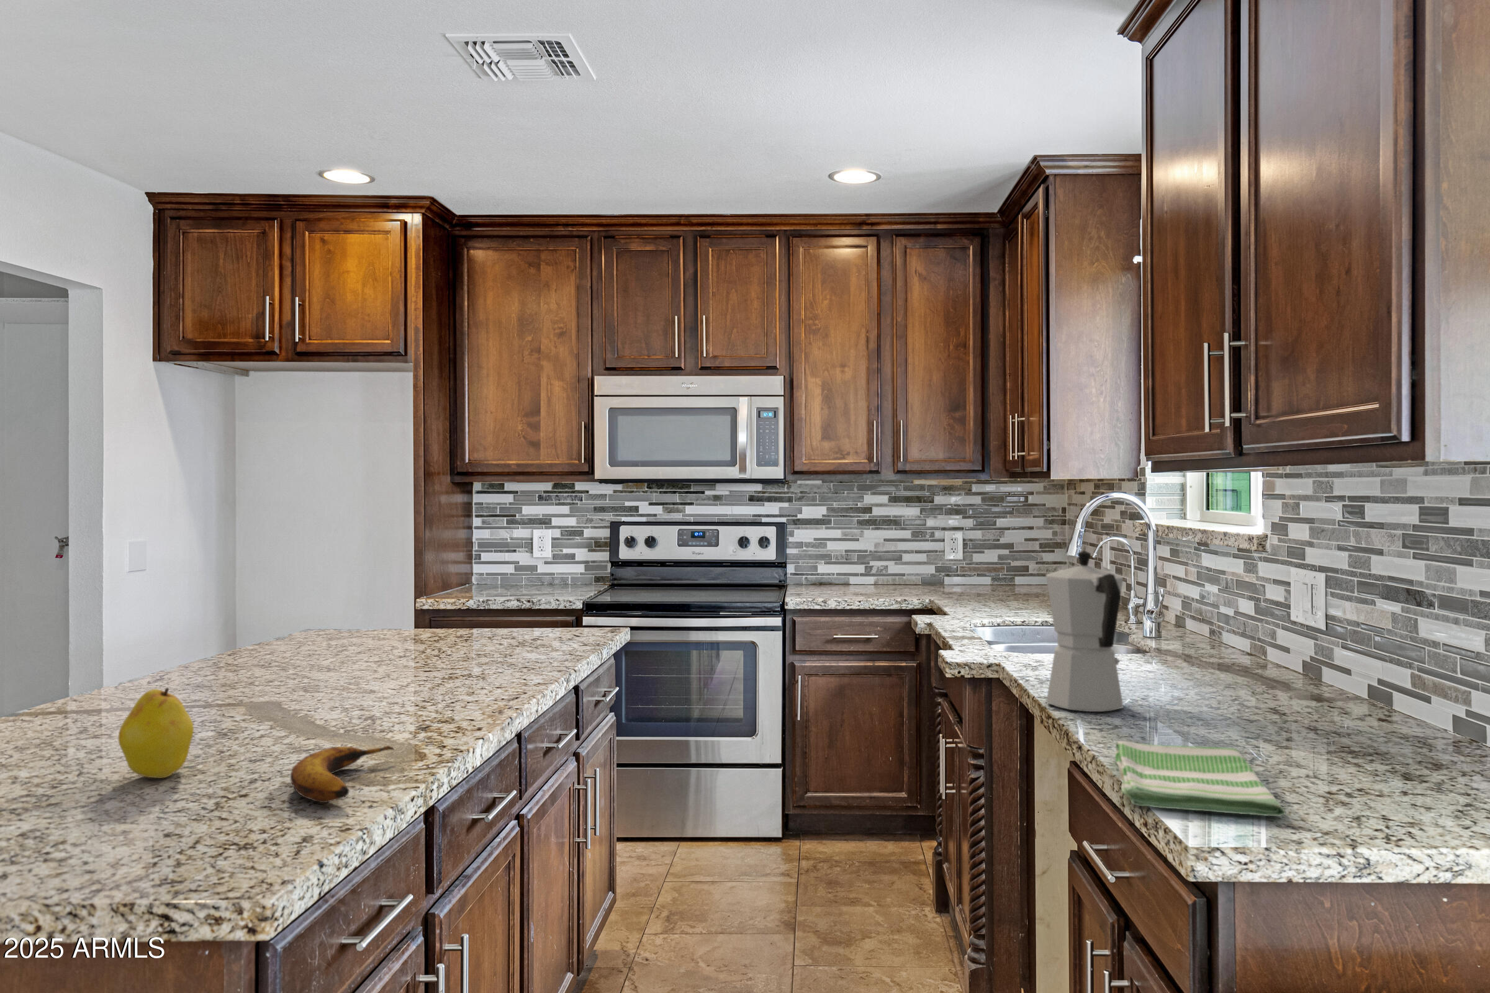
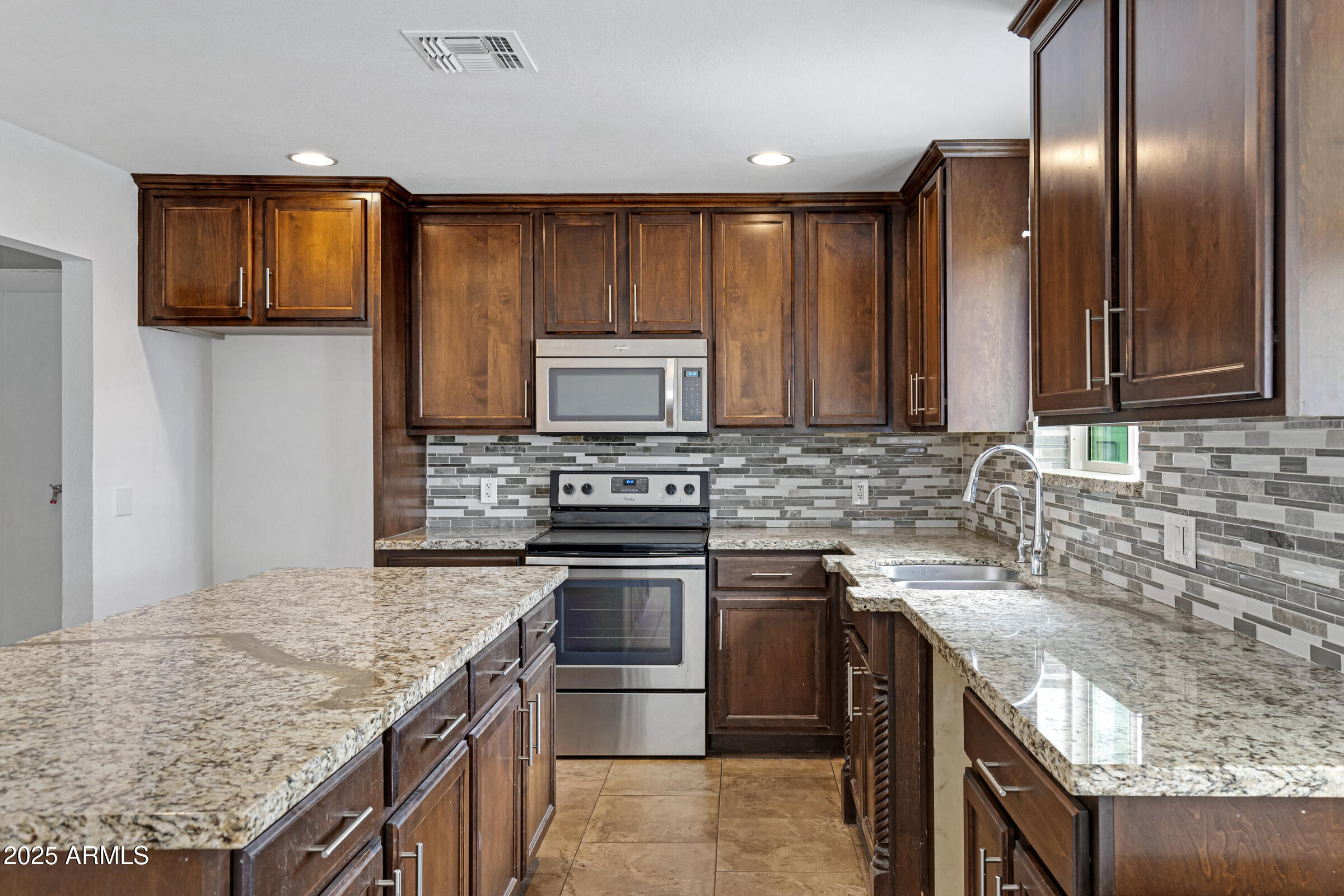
- banana (338, 769)
- dish towel (1187, 774)
- moka pot (1088, 628)
- fruit (157, 731)
